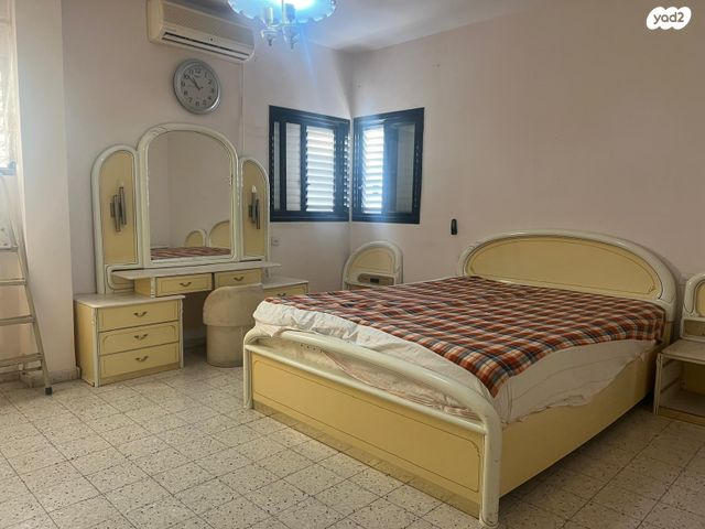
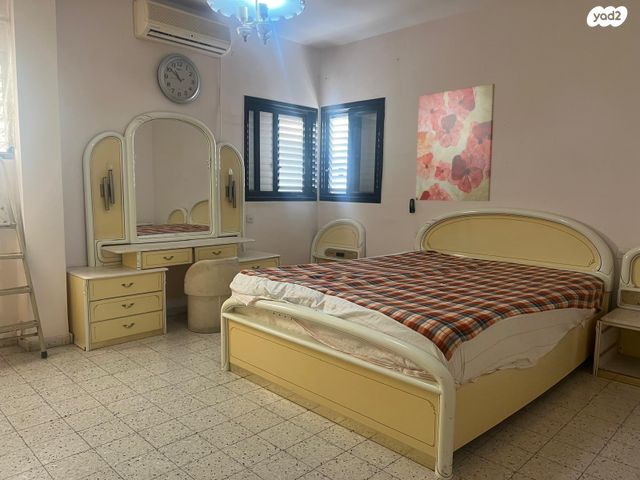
+ wall art (452, 146)
